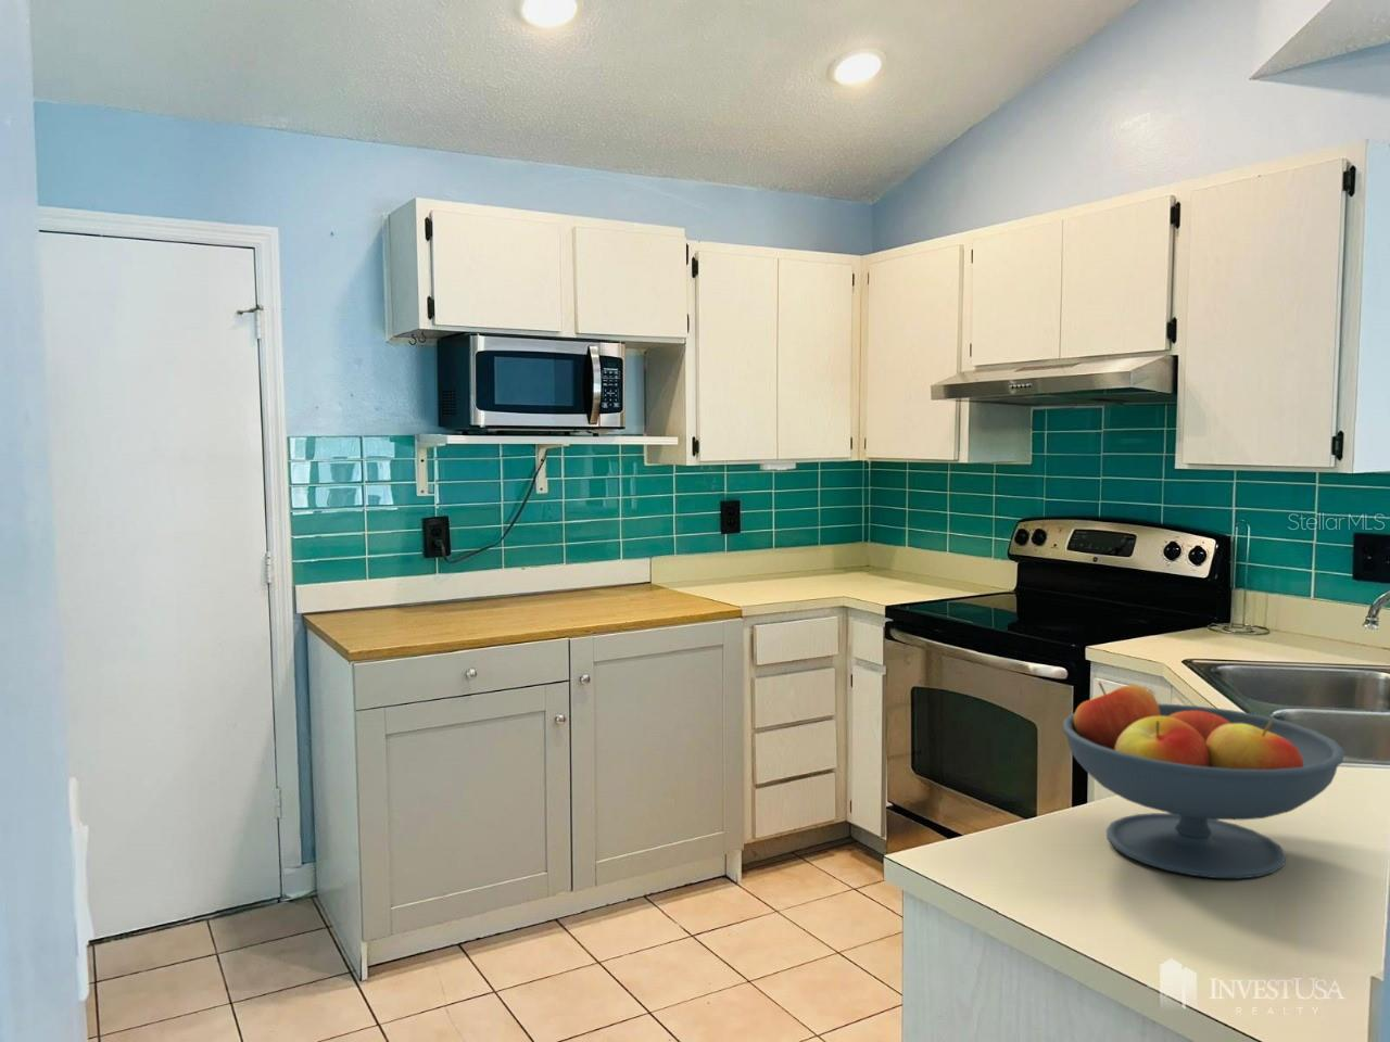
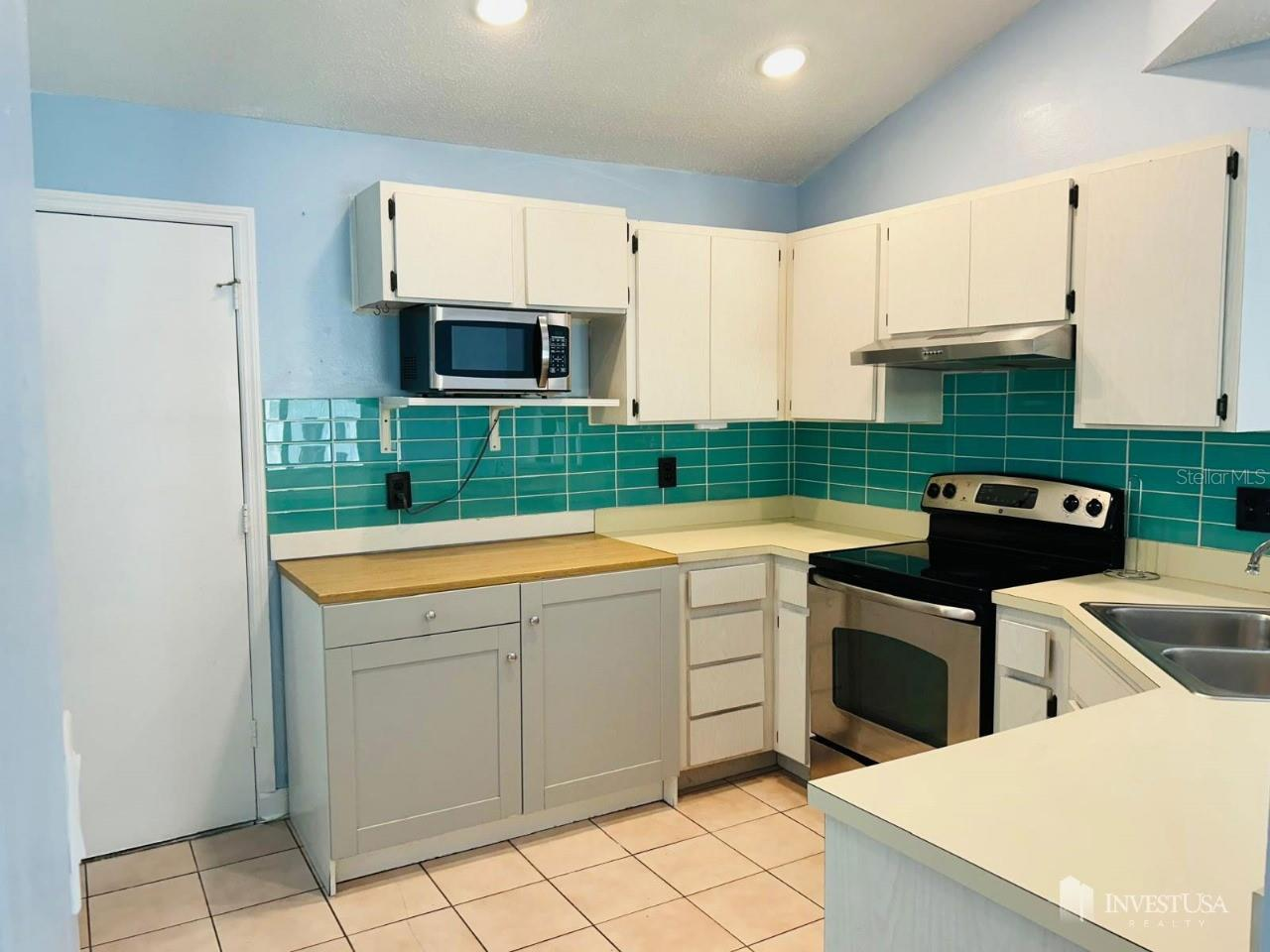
- fruit bowl (1194, 769)
